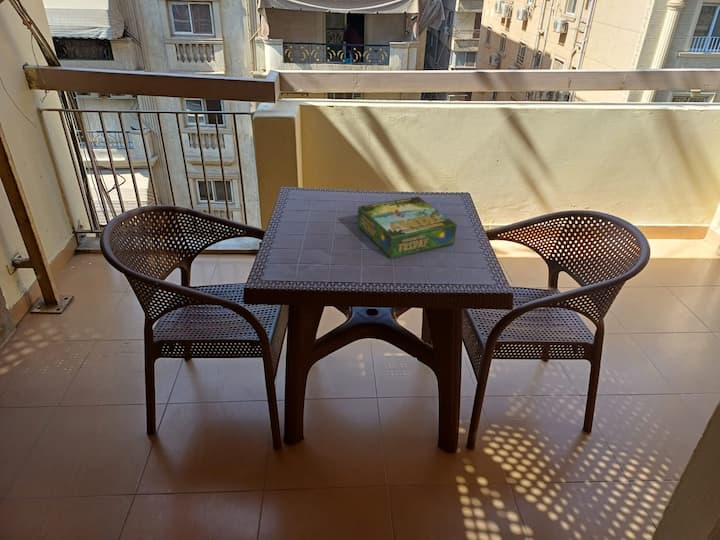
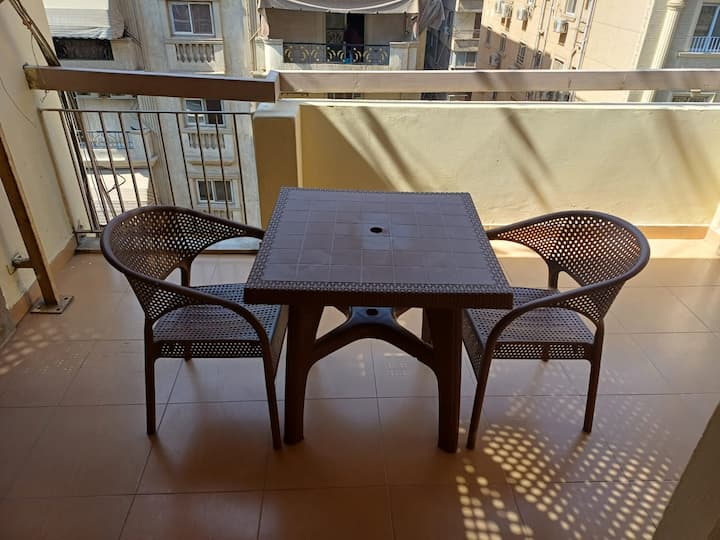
- board game (405, 225)
